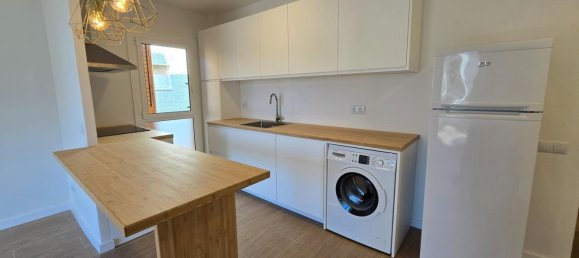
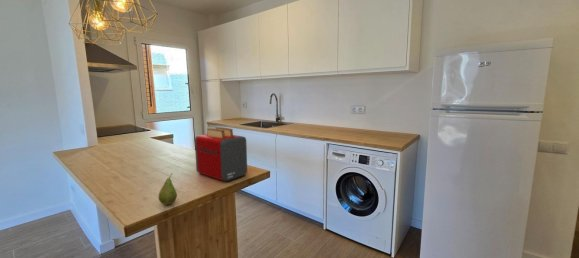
+ fruit (167, 189)
+ toaster (220, 151)
